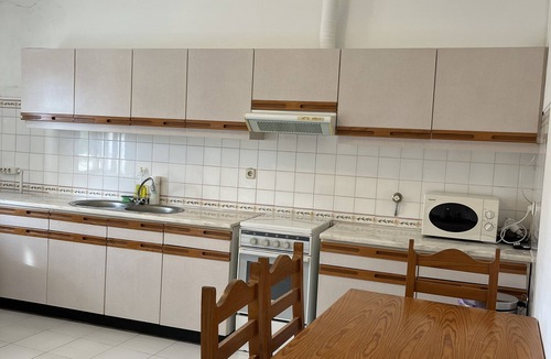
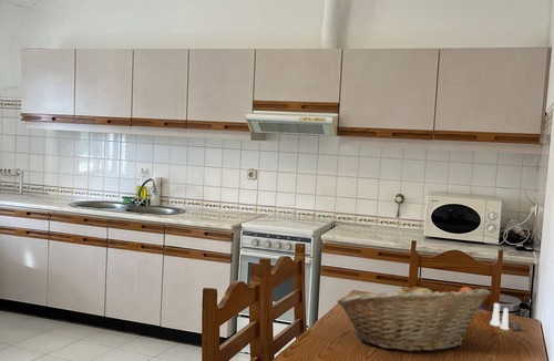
+ salt and pepper shaker set (503, 314)
+ fruit basket (412, 309)
